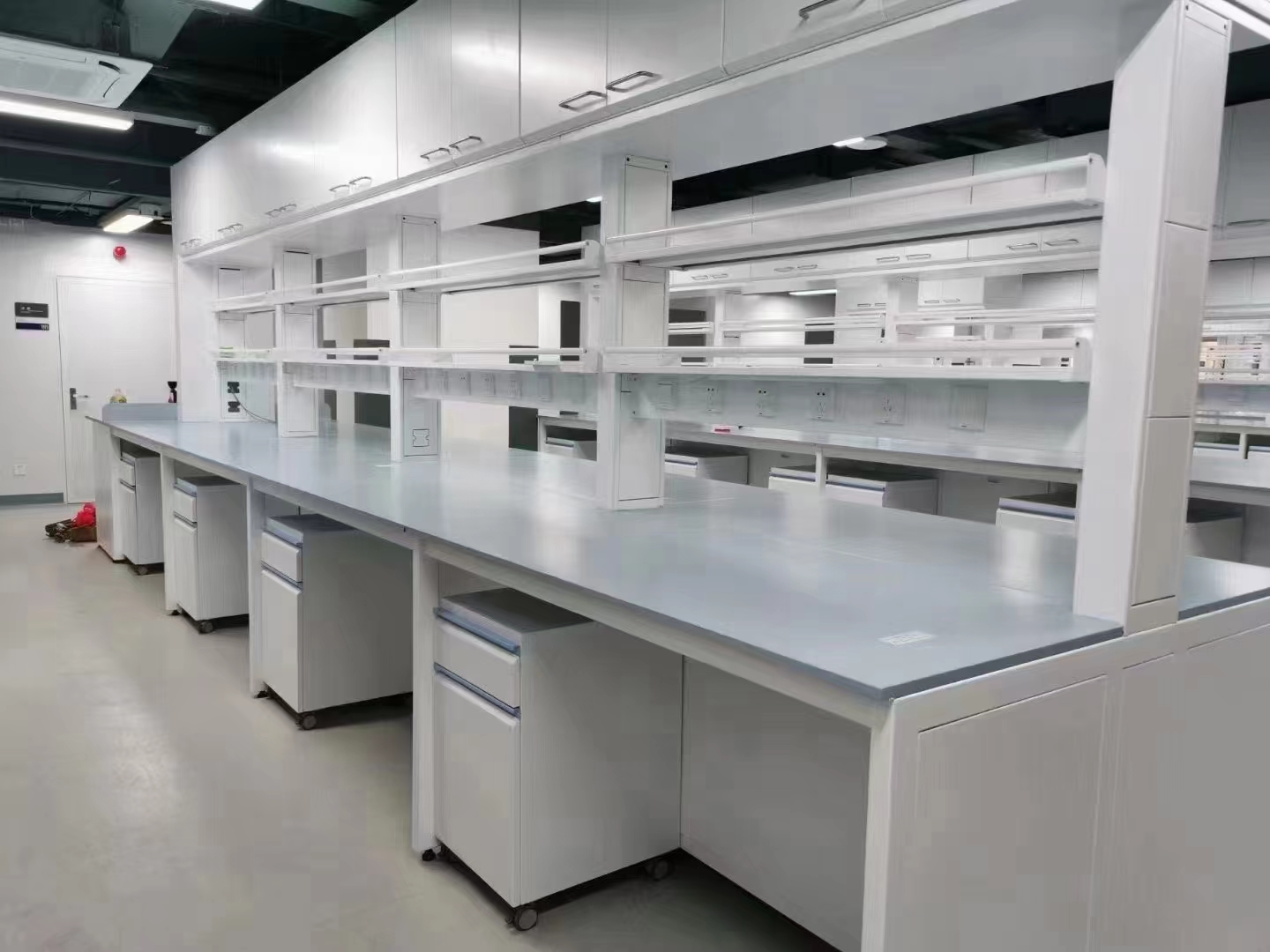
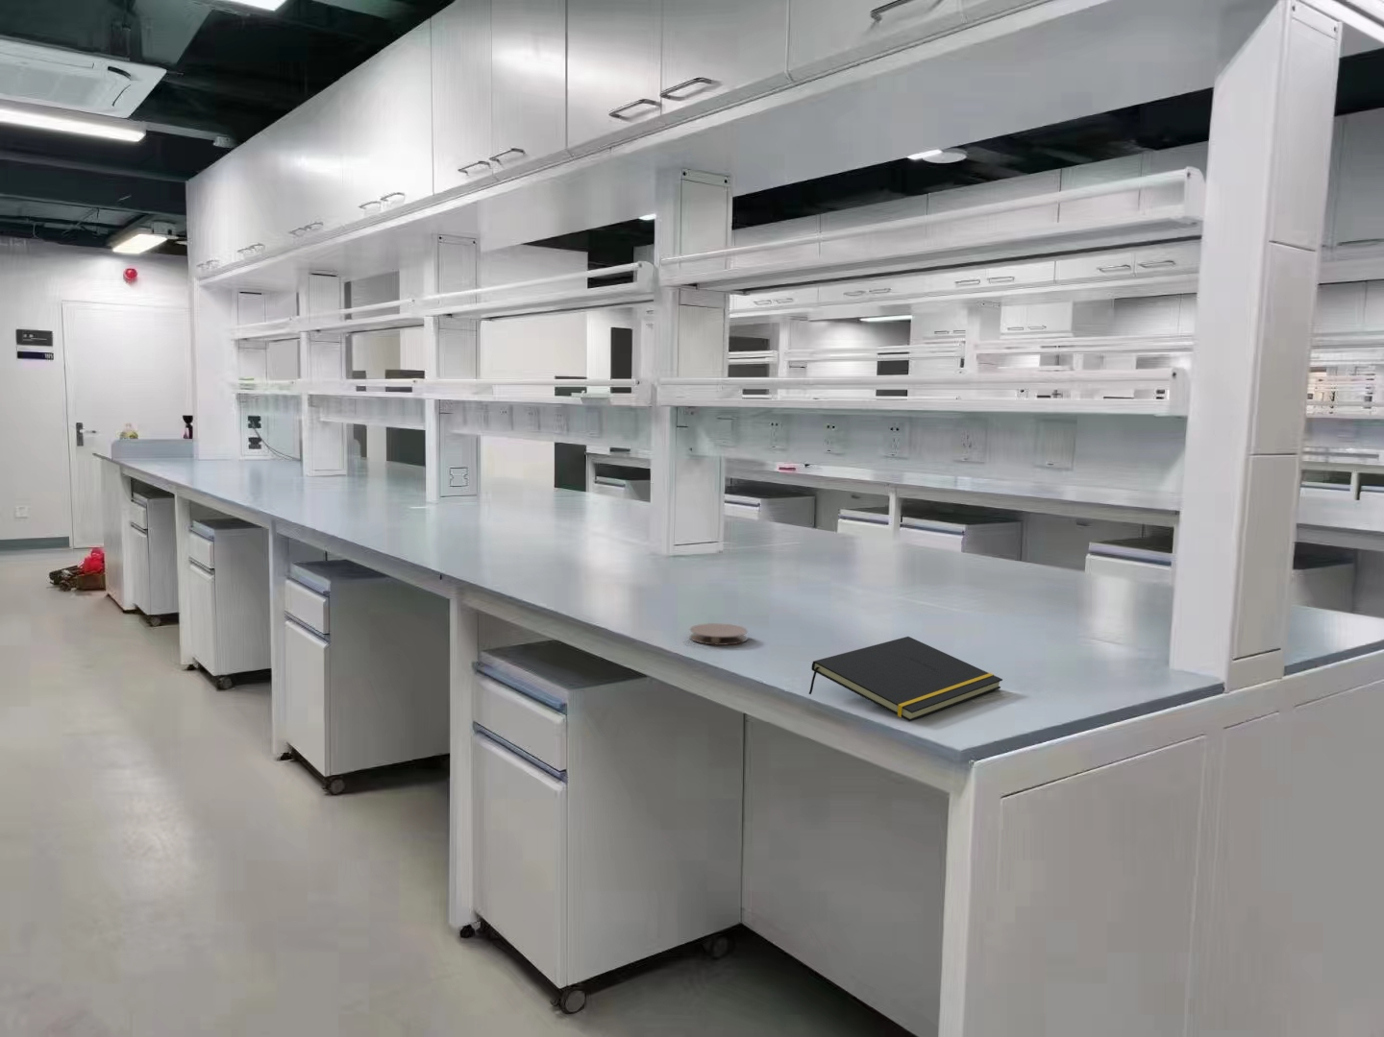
+ coaster (718, 634)
+ notepad (908, 674)
